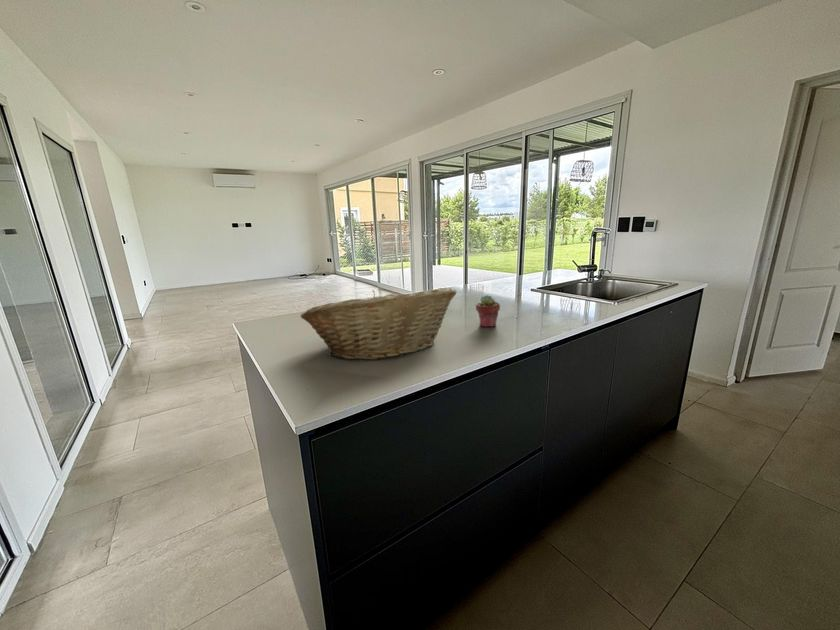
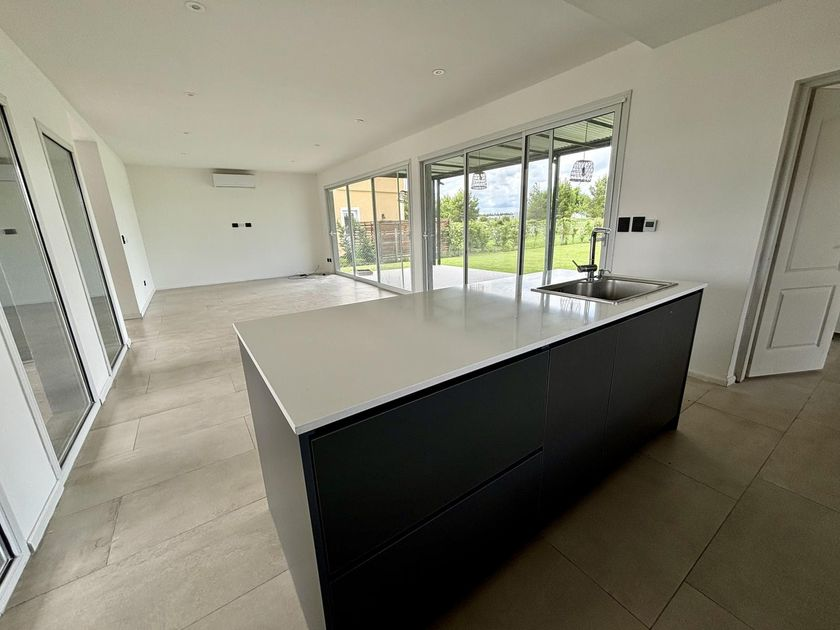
- potted succulent (487, 310)
- fruit basket (382, 316)
